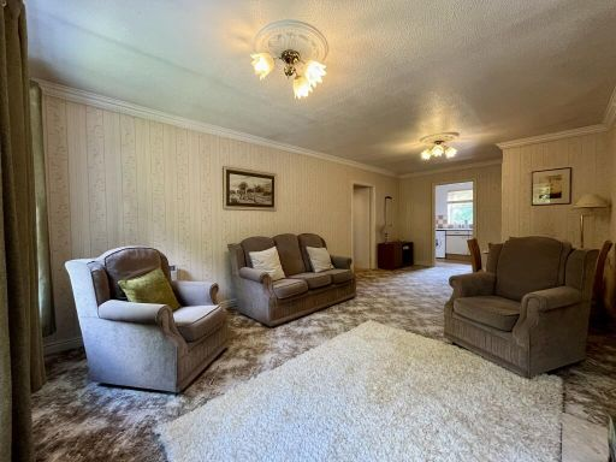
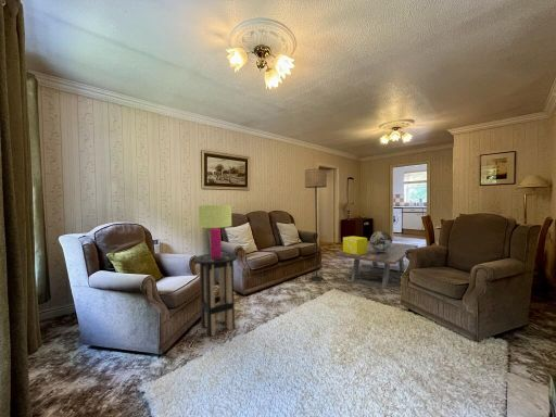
+ coffee table (379, 262)
+ decorative cube (354, 244)
+ floor lamp (316, 225)
+ table lamp (215, 230)
+ decorative globe (380, 241)
+ bar stool (219, 292)
